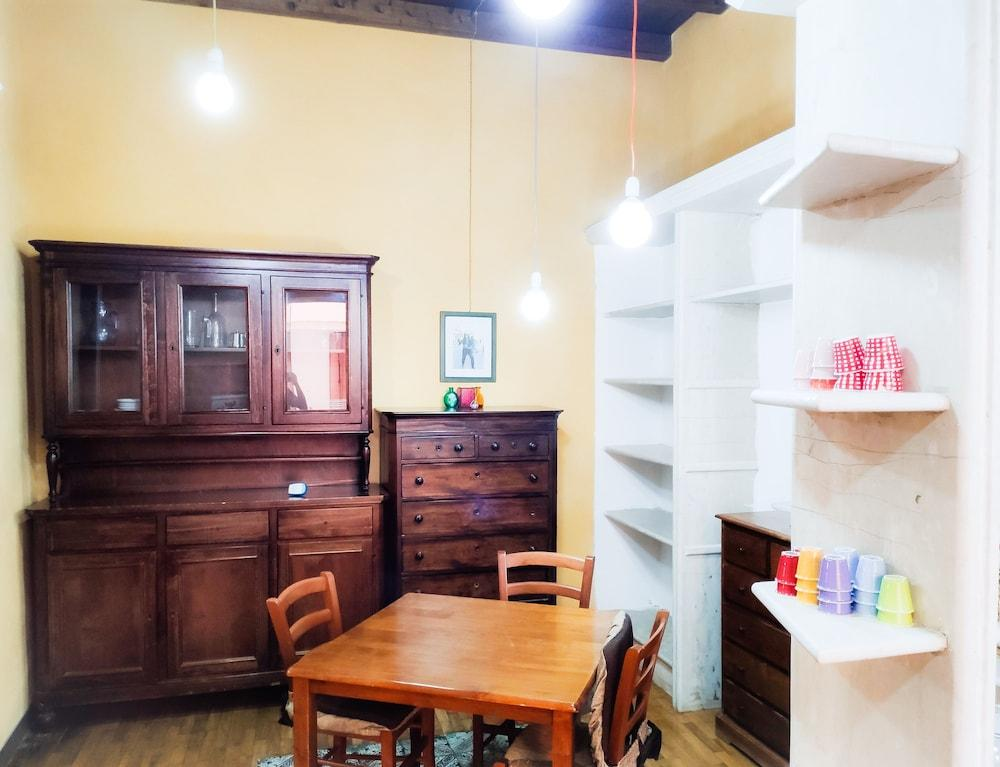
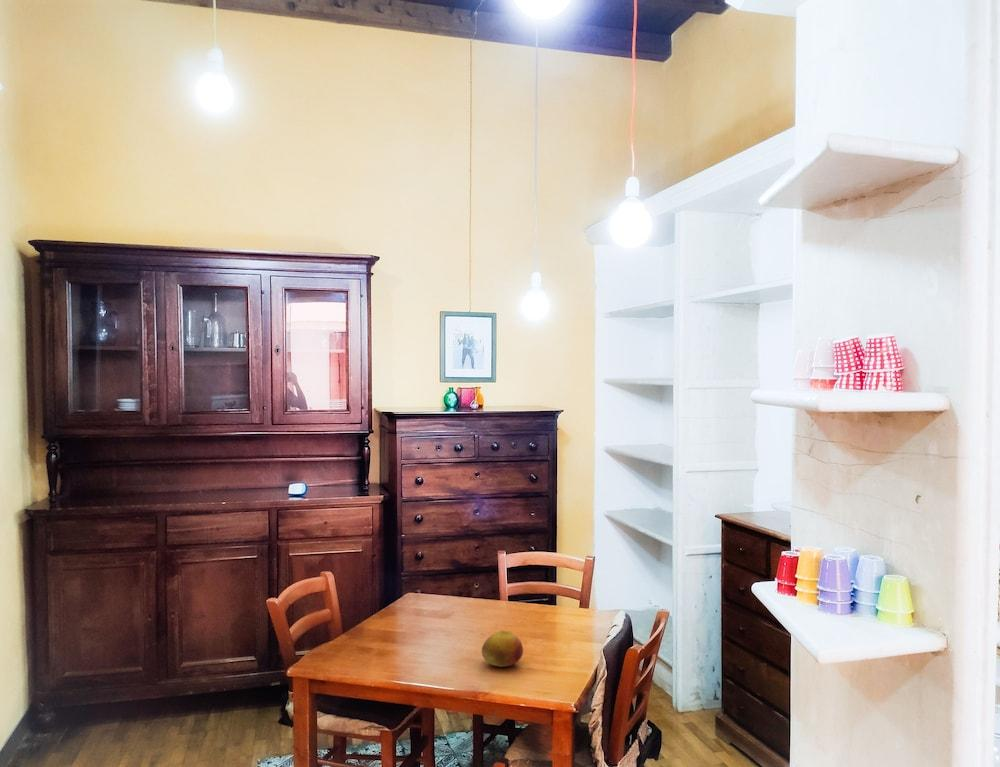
+ fruit (502, 647)
